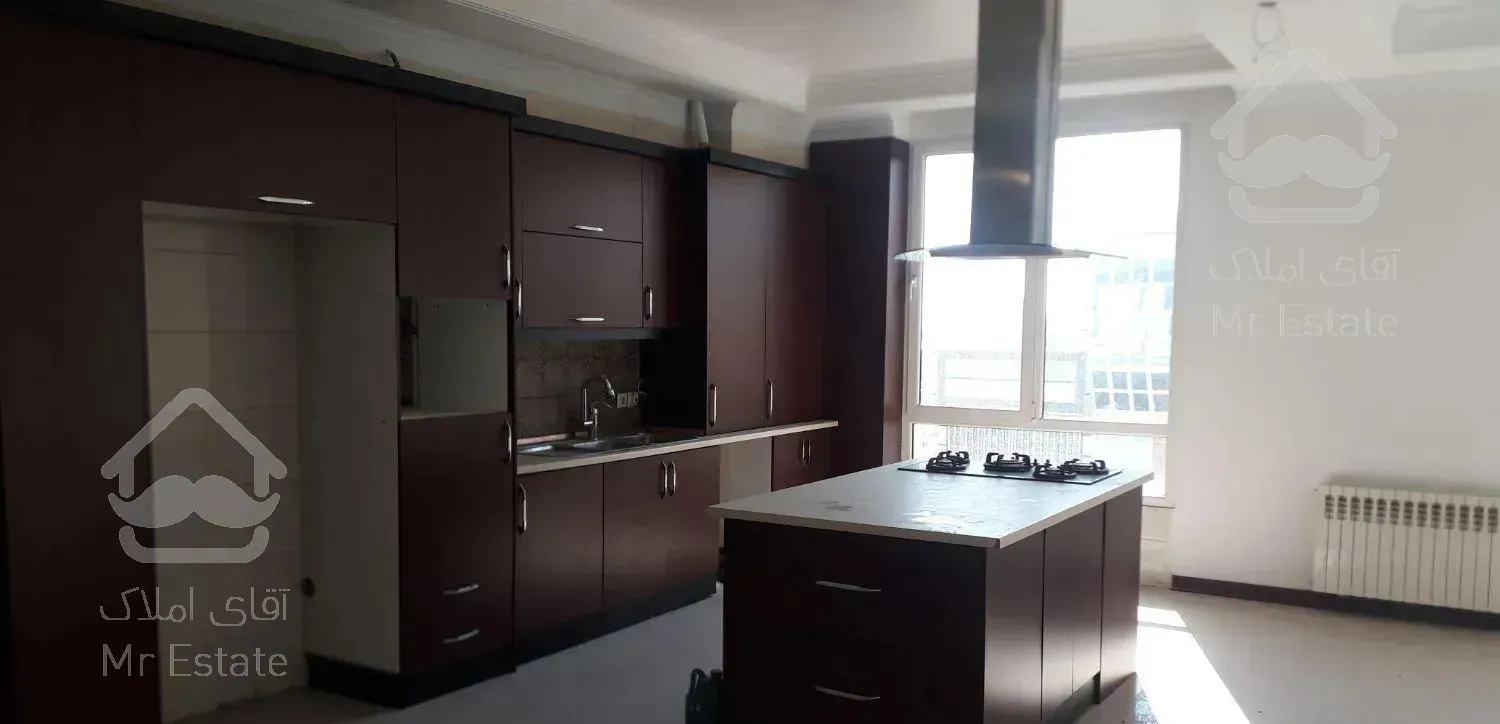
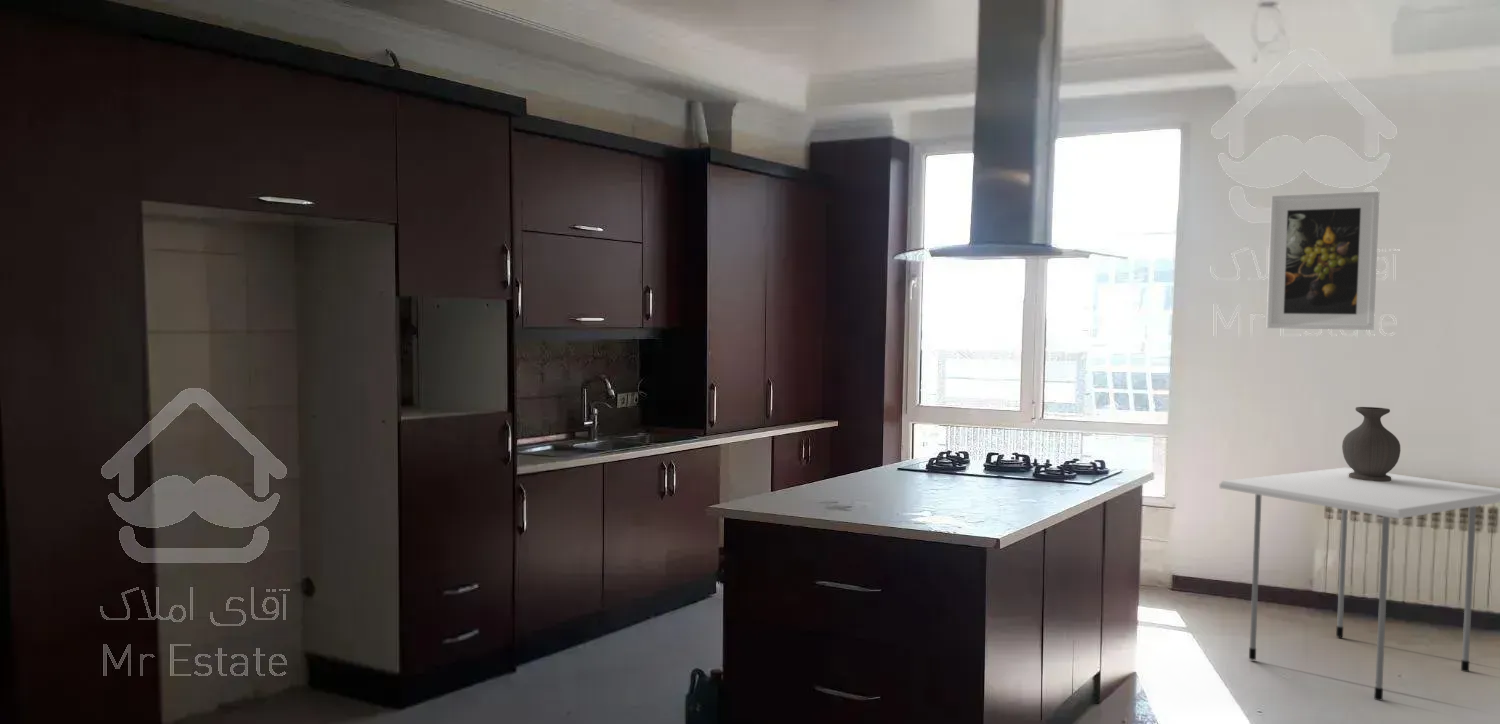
+ dining table (1380, 575)
+ vase (1371, 443)
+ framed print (1321, 261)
